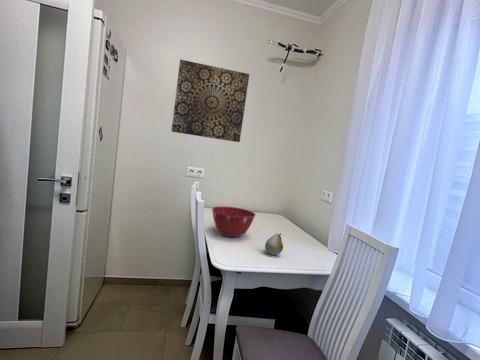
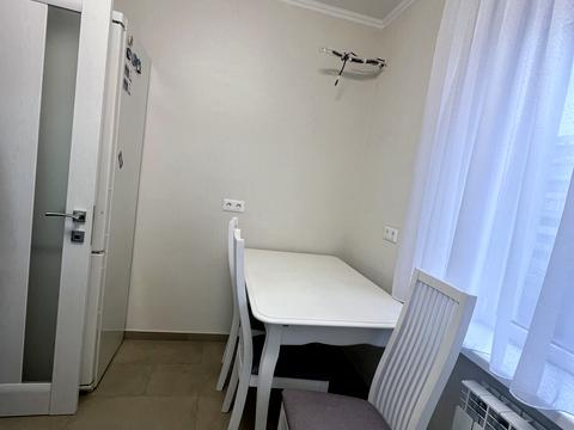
- fruit (274, 243)
- wall art (210, 102)
- mixing bowl (232, 222)
